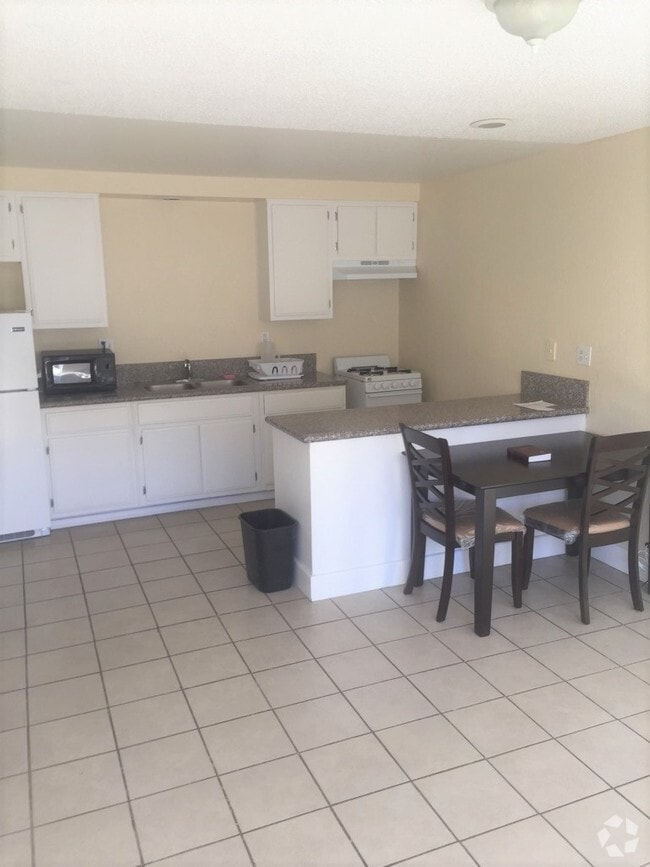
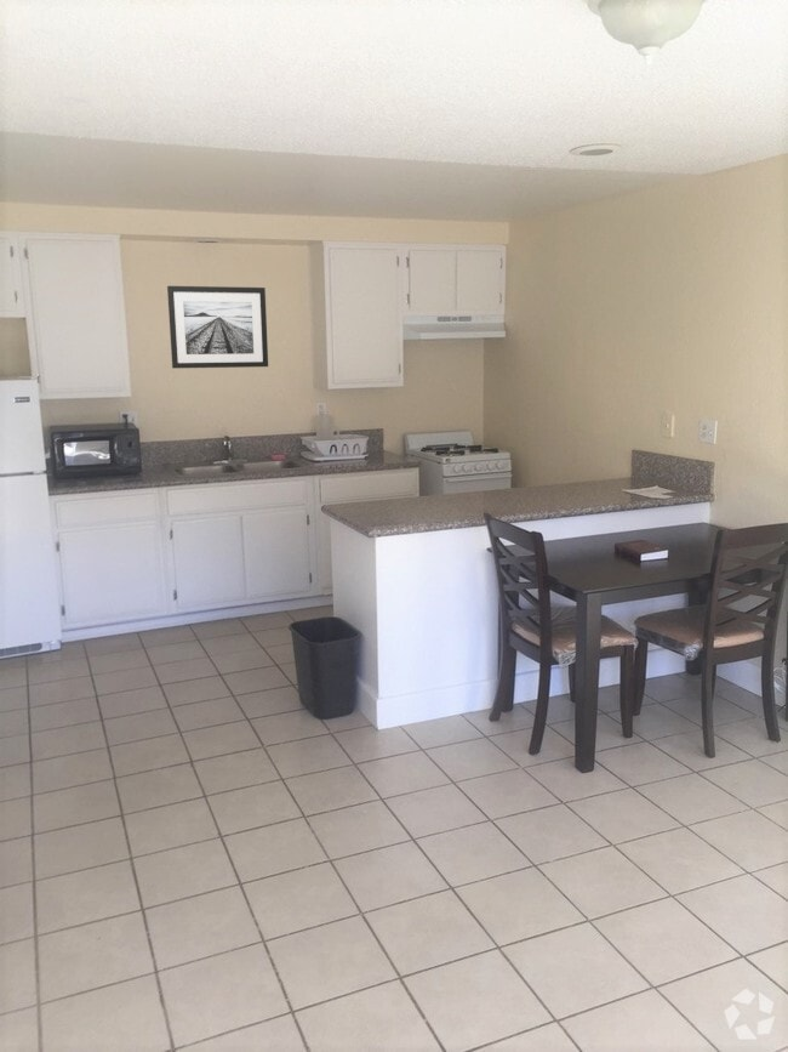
+ wall art (218, 326)
